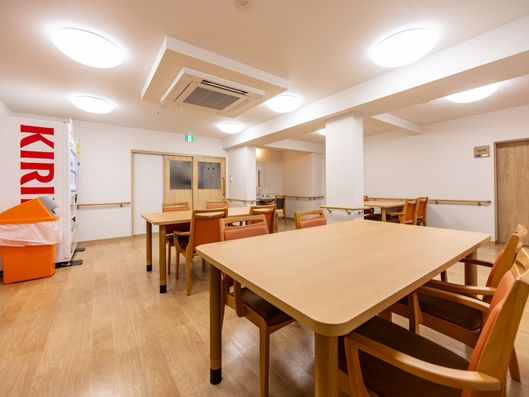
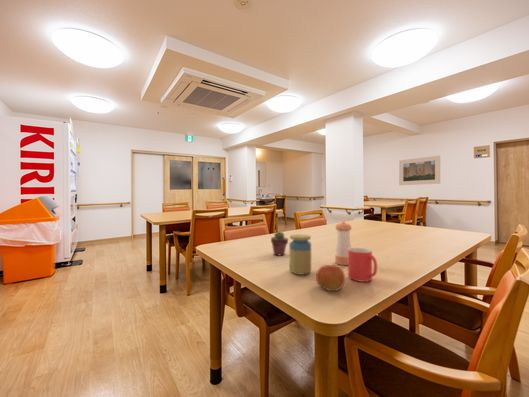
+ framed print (418, 171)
+ potted succulent (279, 242)
+ mug (363, 265)
+ pepper shaker (343, 242)
+ jar (300, 253)
+ apple (330, 276)
